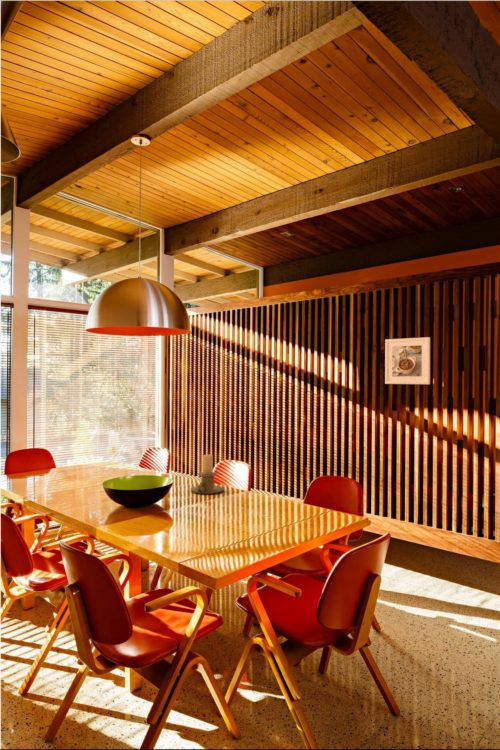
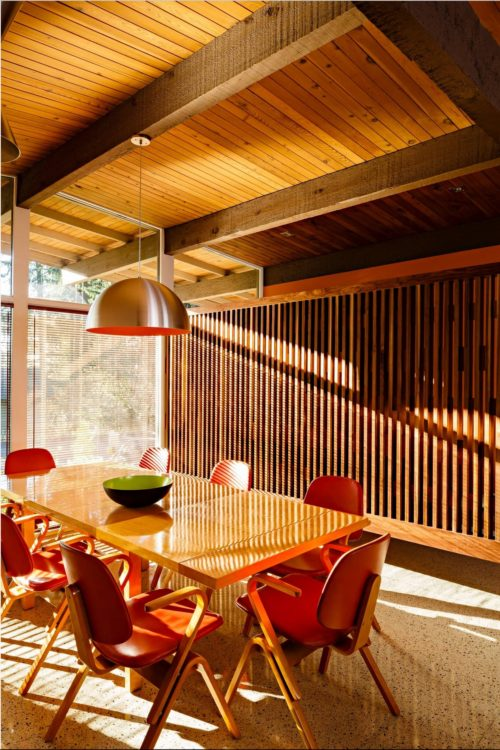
- candle holder (207, 472)
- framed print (406, 361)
